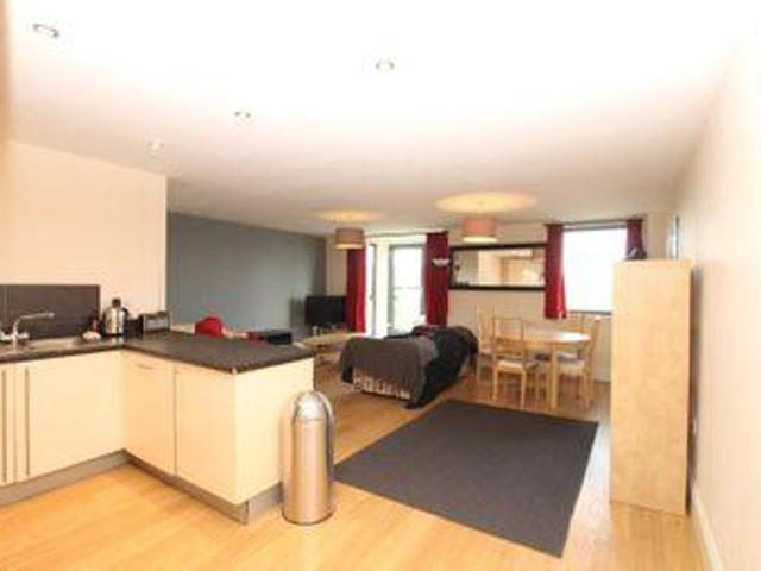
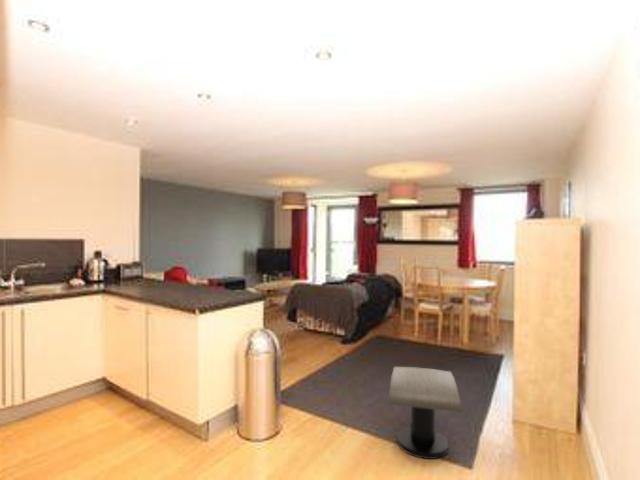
+ stool (422, 409)
